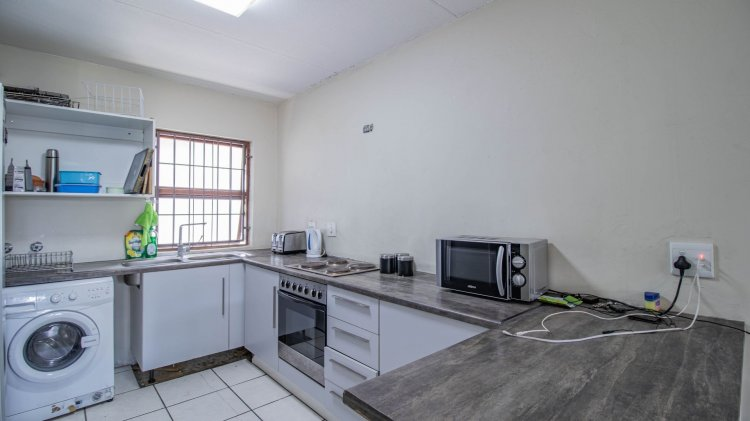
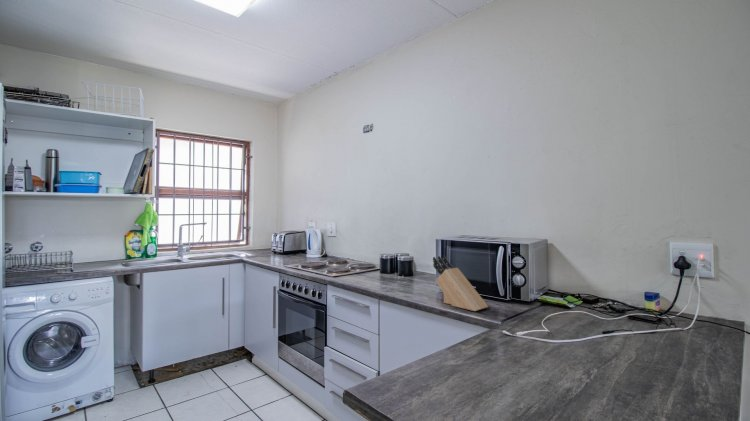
+ knife block (457, 280)
